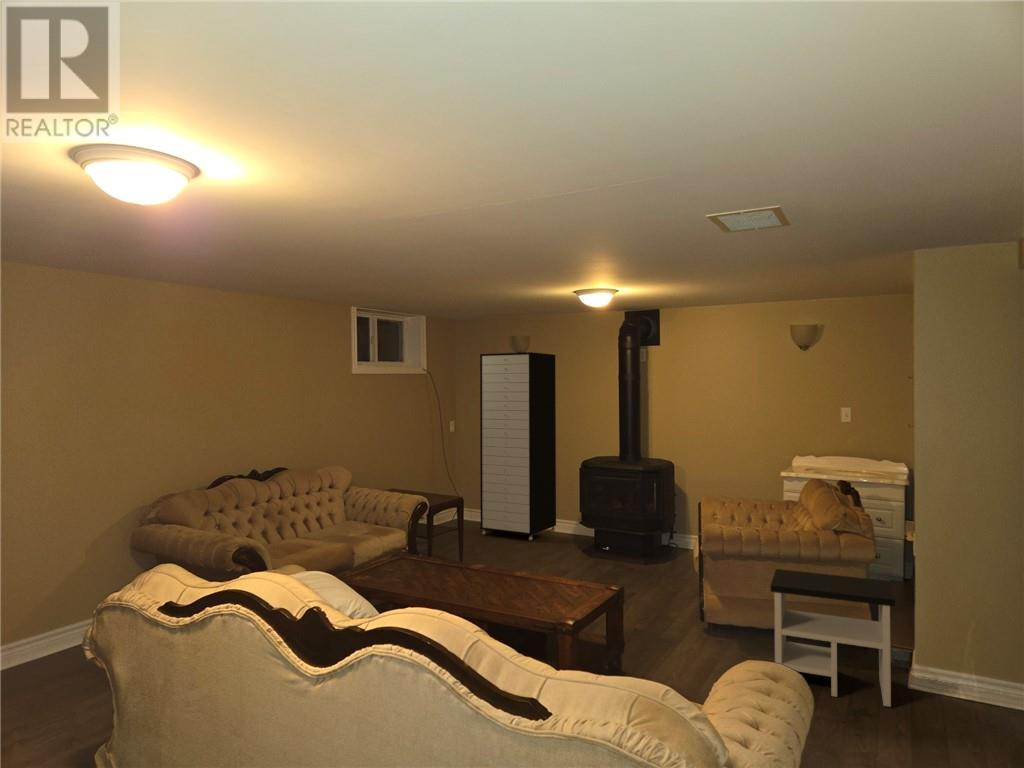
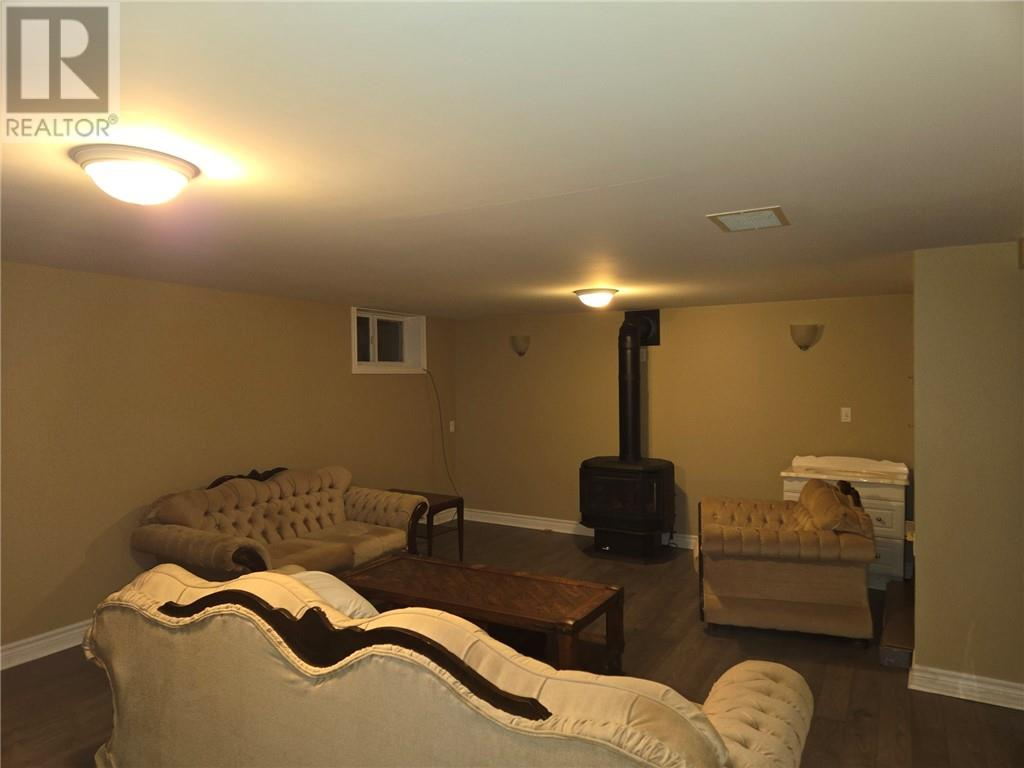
- storage cabinet (518, 443)
- side table (831, 632)
